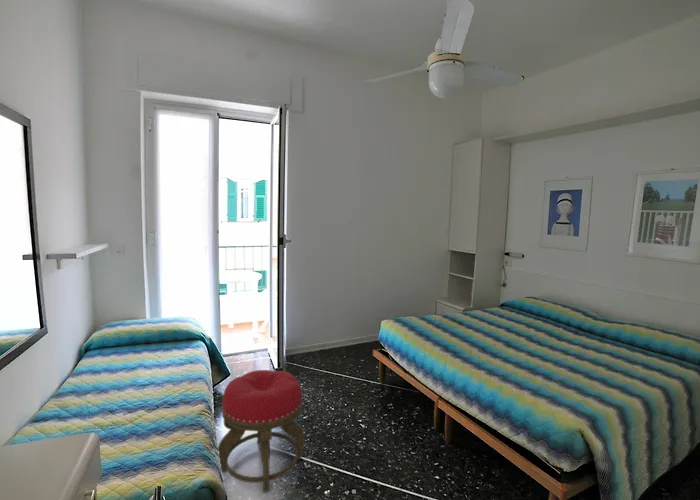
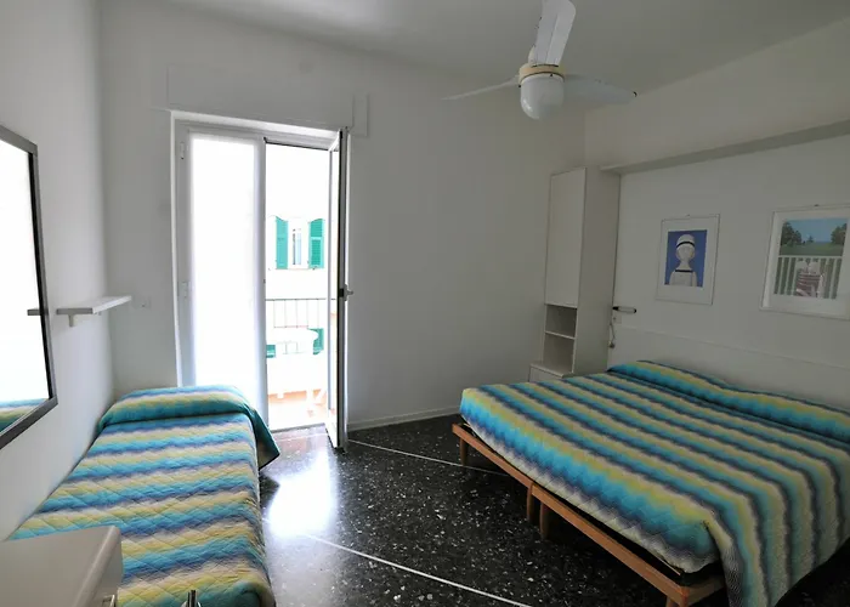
- stool (262, 423)
